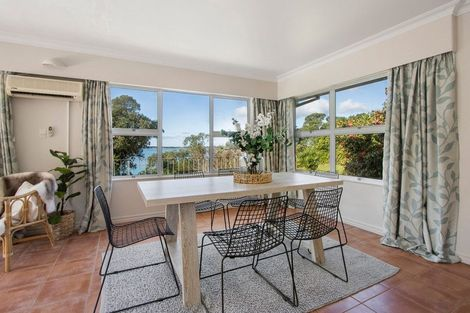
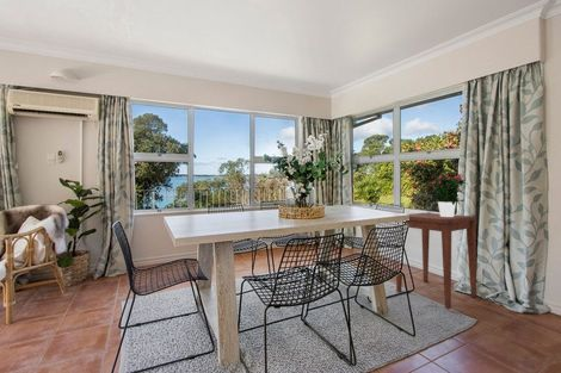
+ potted flower (448, 194)
+ side table (427, 254)
